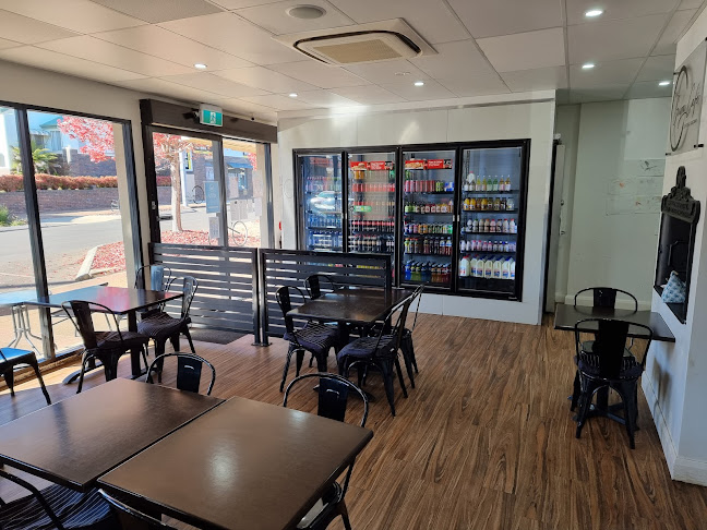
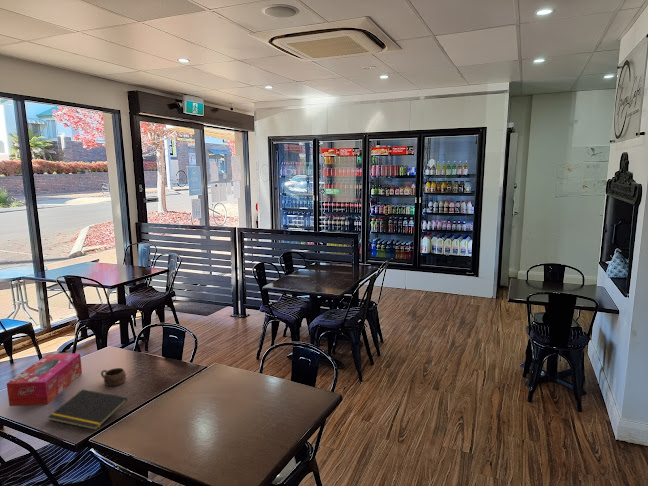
+ notepad (88, 408)
+ tissue box (47, 377)
+ cup (112, 376)
